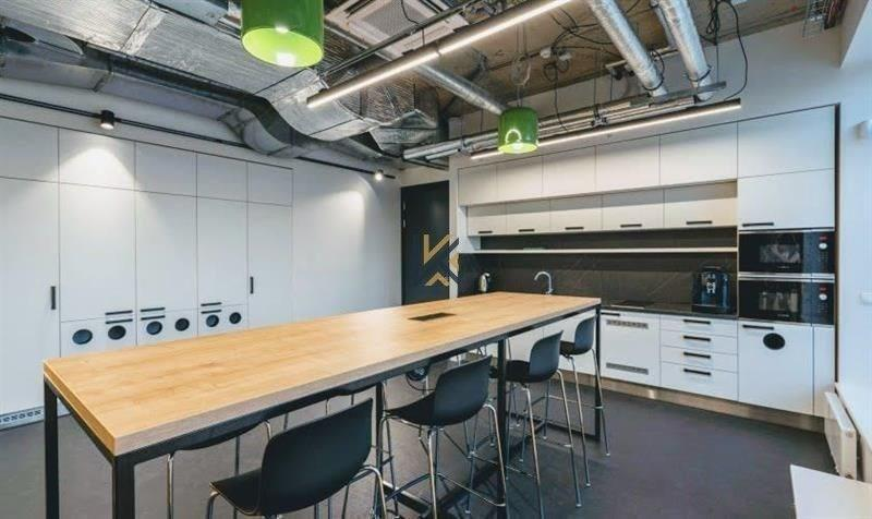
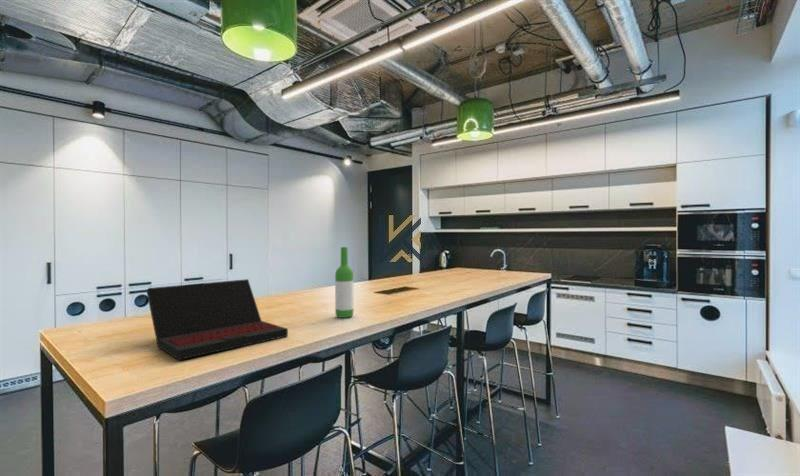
+ wine bottle (344, 281)
+ laptop (218, 312)
